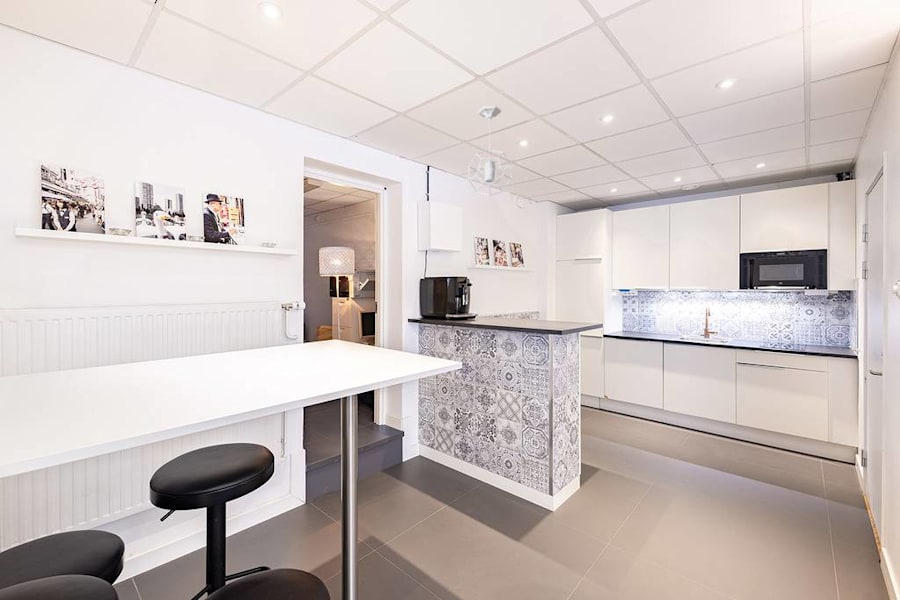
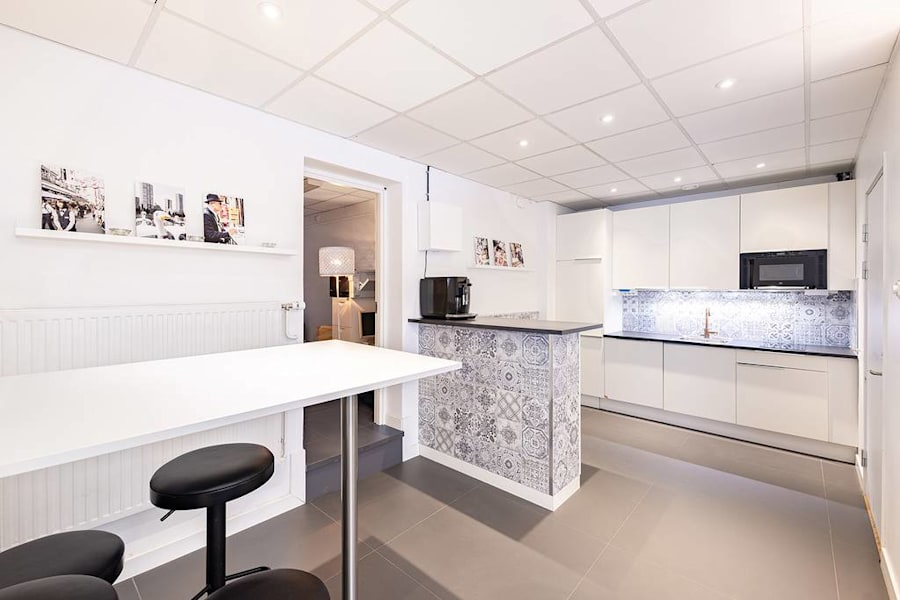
- pendant light (489, 153)
